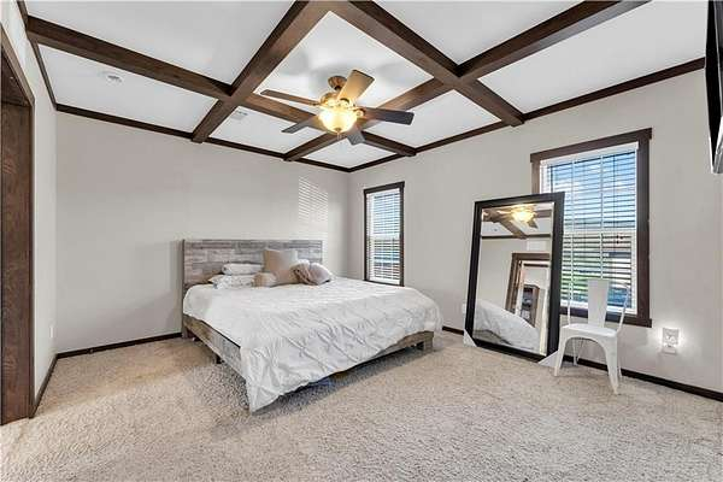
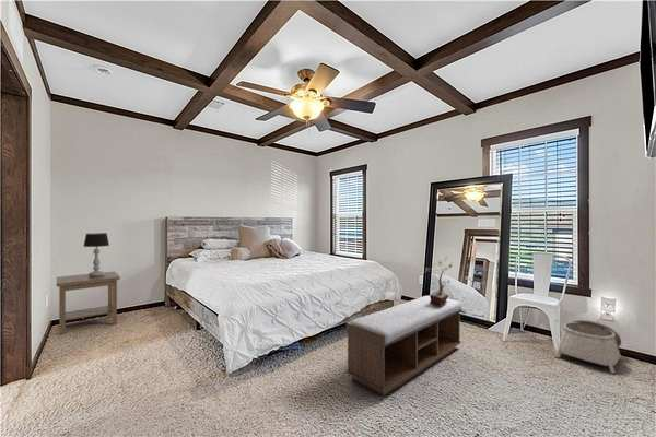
+ basket (589, 339)
+ side table (89, 308)
+ table lamp (96, 253)
+ bench (410, 335)
+ potted plant (440, 279)
